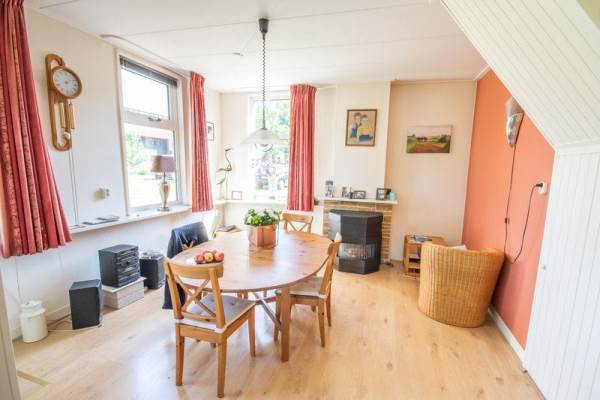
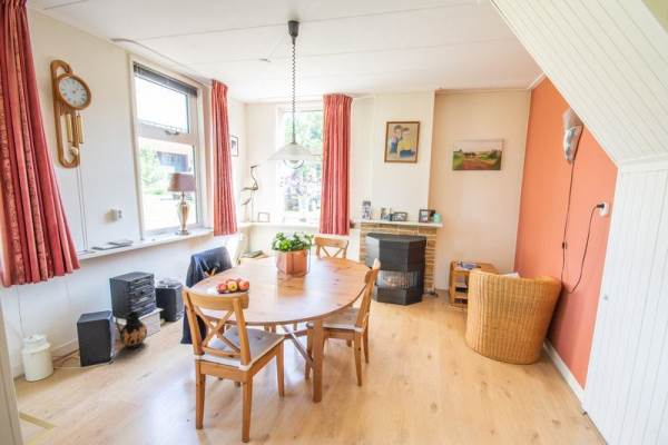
+ ceramic jug (132, 329)
